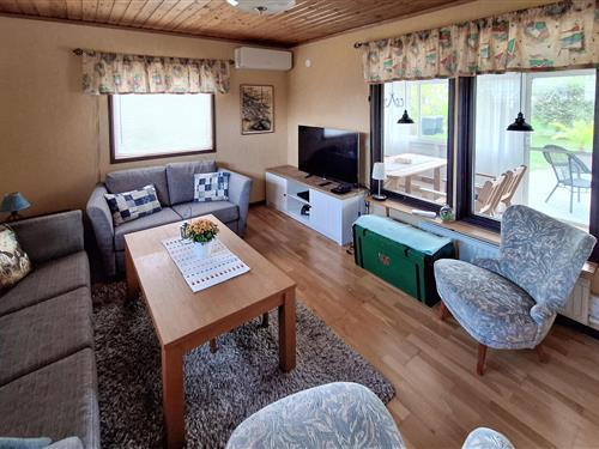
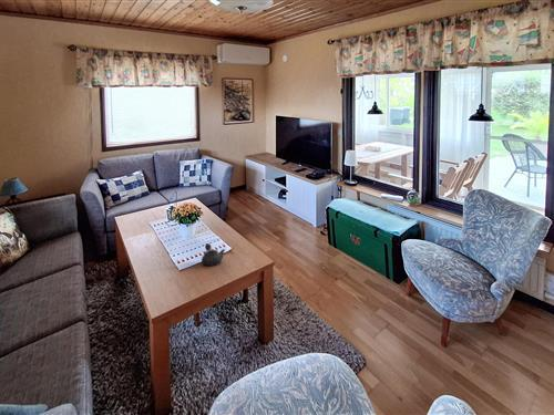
+ teapot (212, 253)
